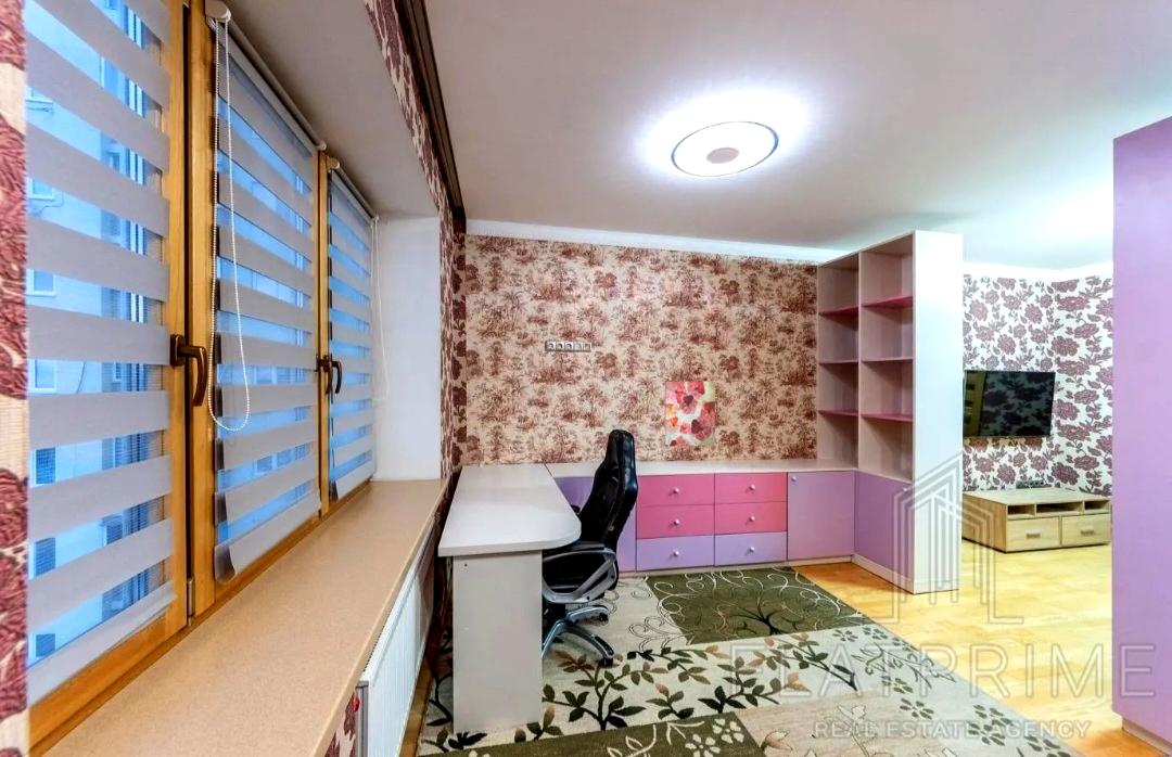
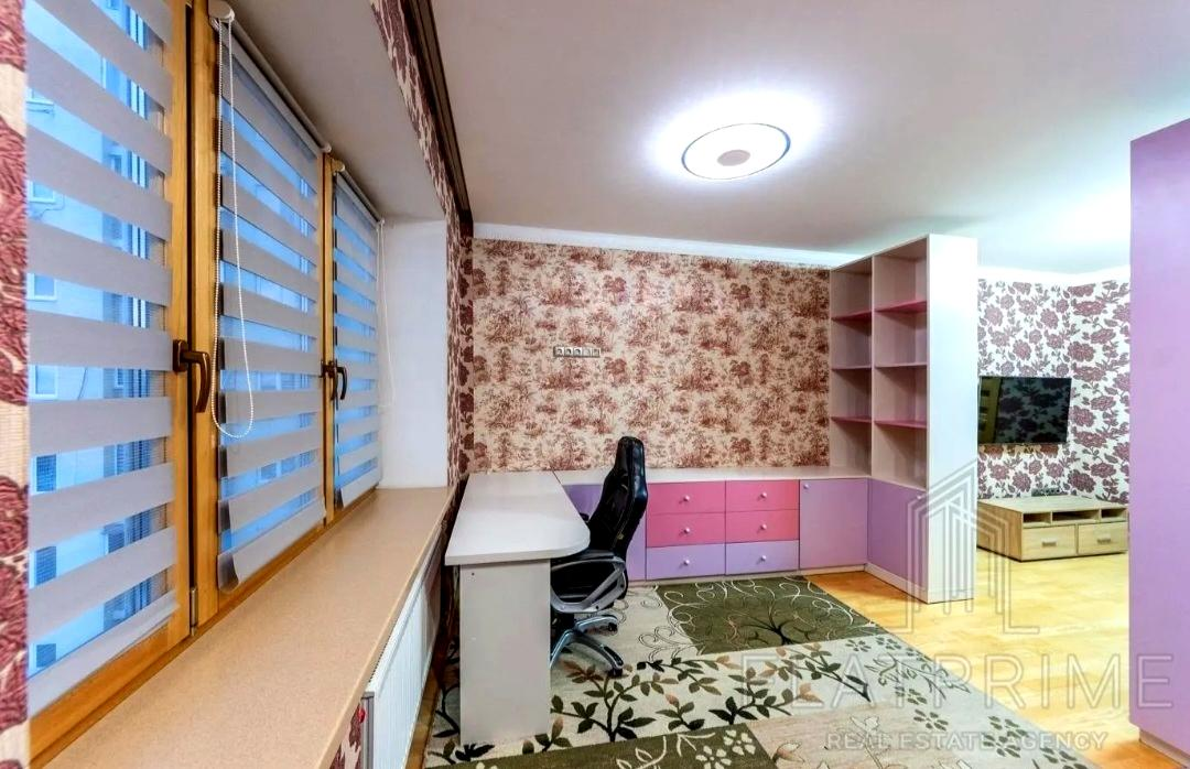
- wall art (689, 413)
